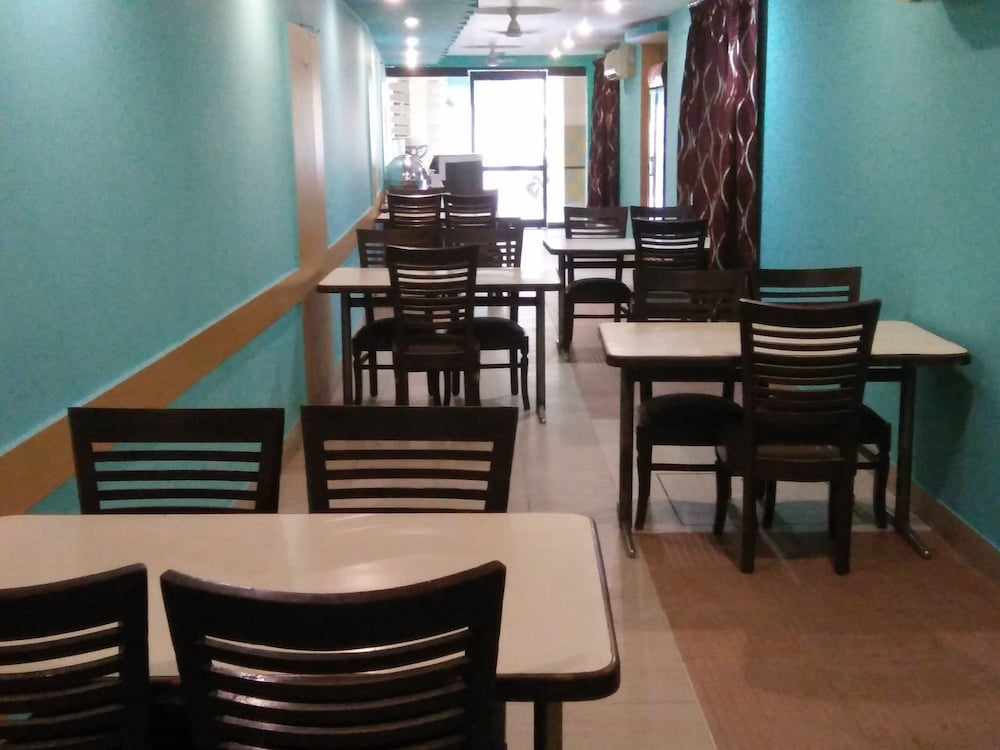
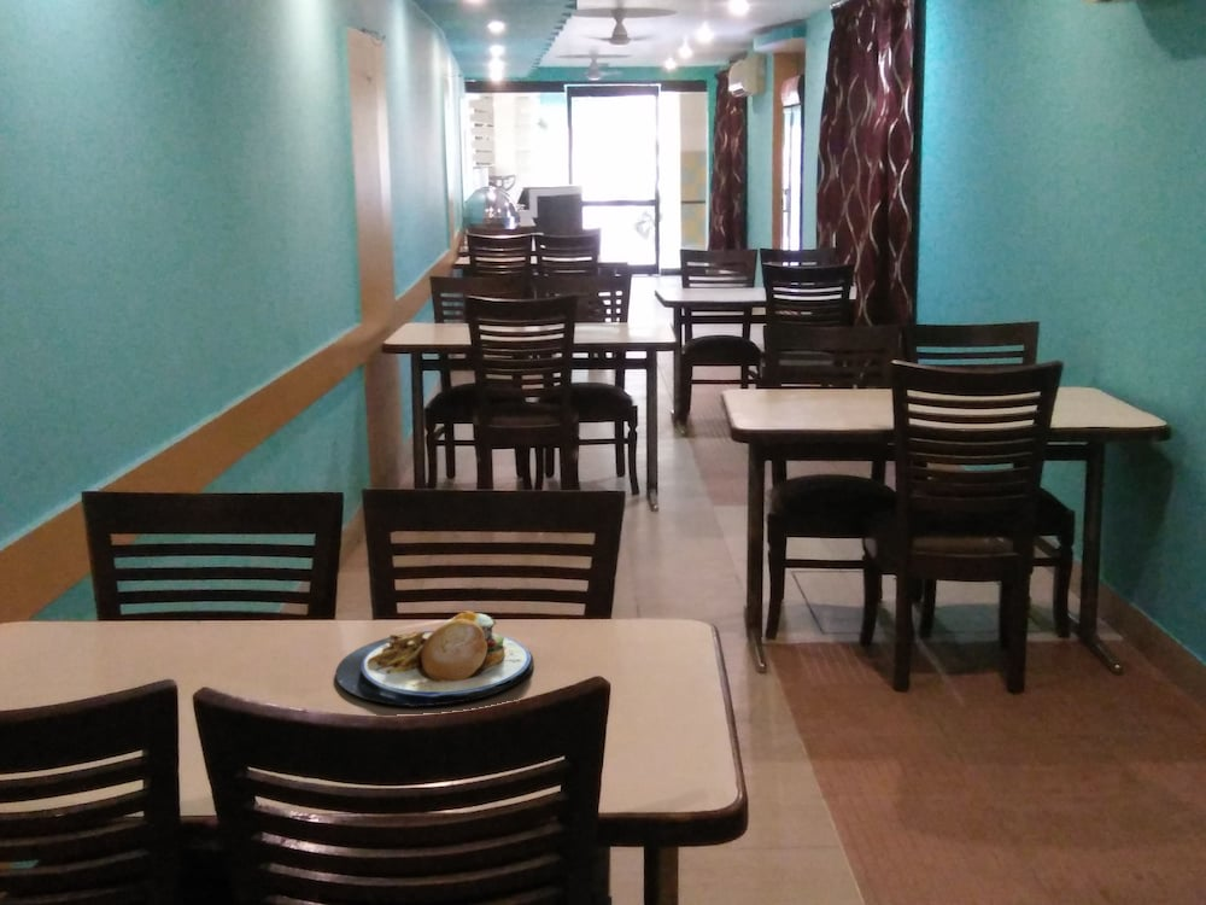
+ plate (434, 640)
